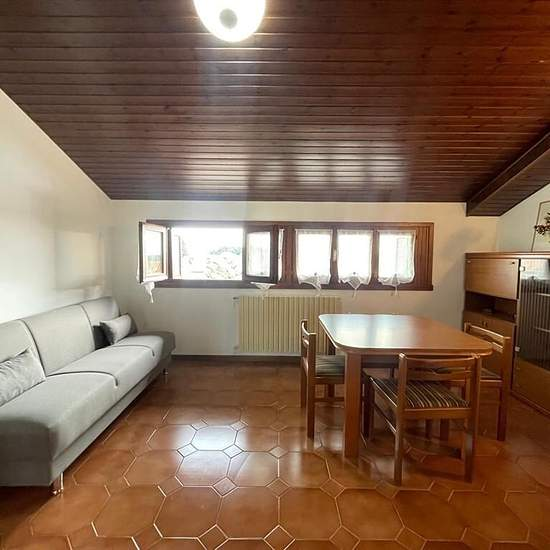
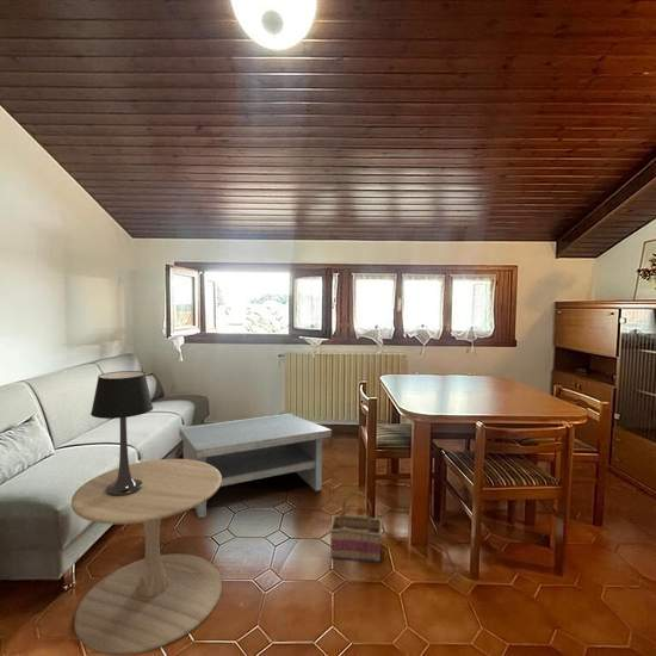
+ side table (151, 541)
+ basket (355, 525)
+ coffee table (252, 454)
+ table lamp (123, 429)
